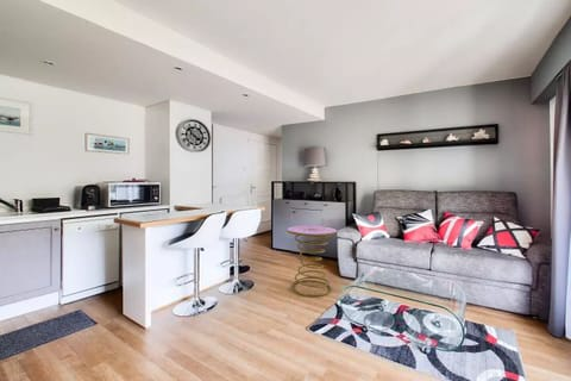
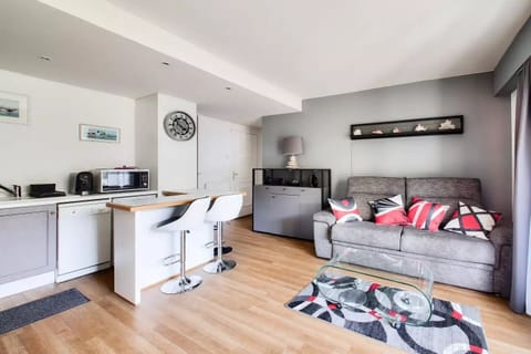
- side table (310, 258)
